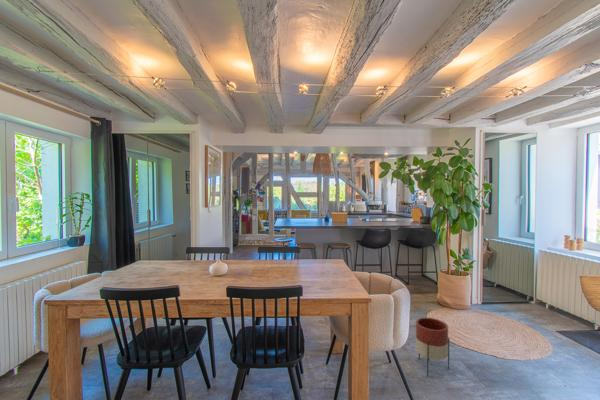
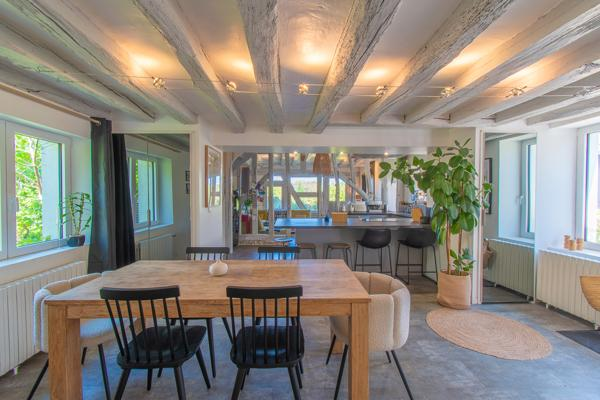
- planter (432, 345)
